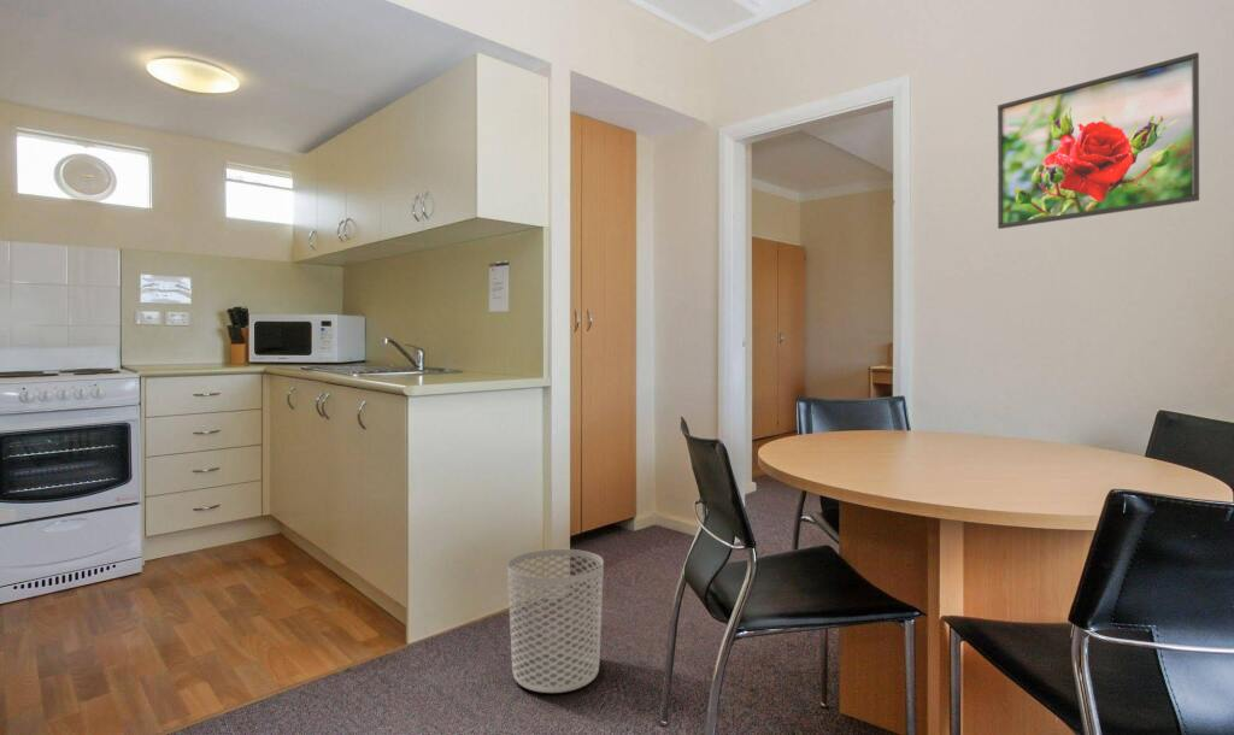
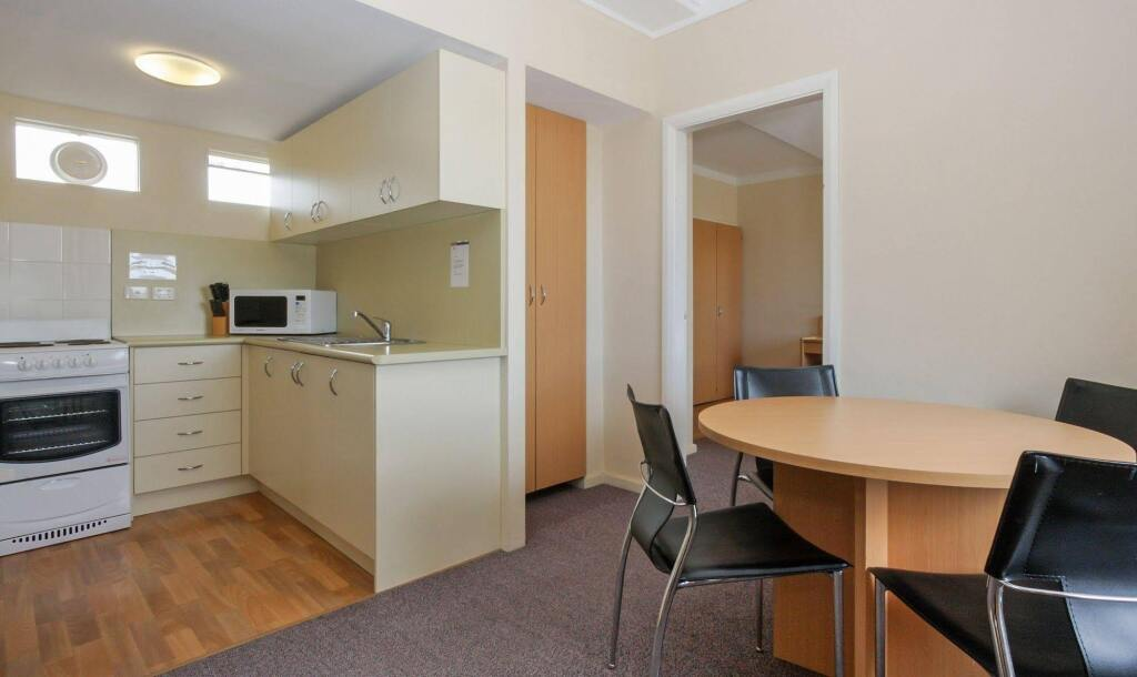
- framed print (1089, 148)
- waste bin (556, 617)
